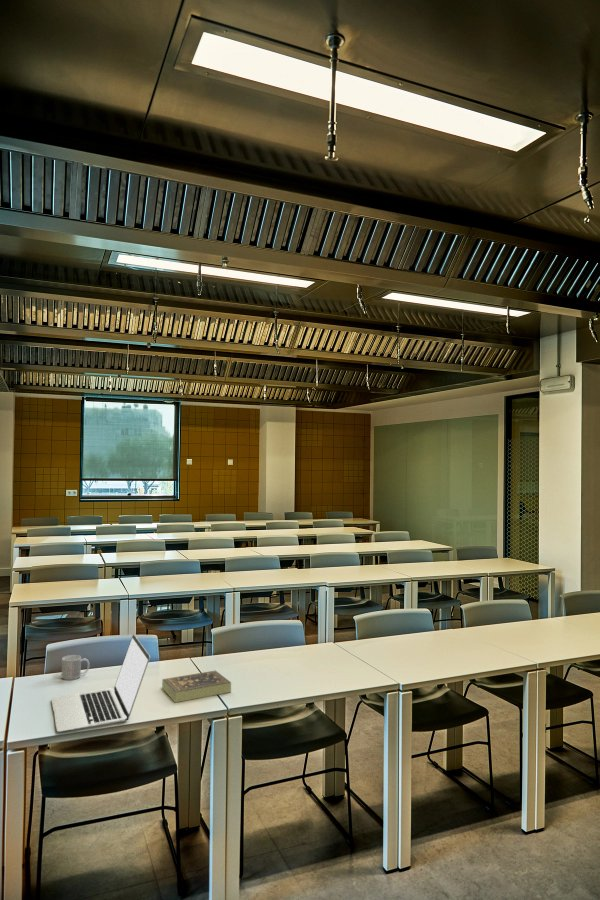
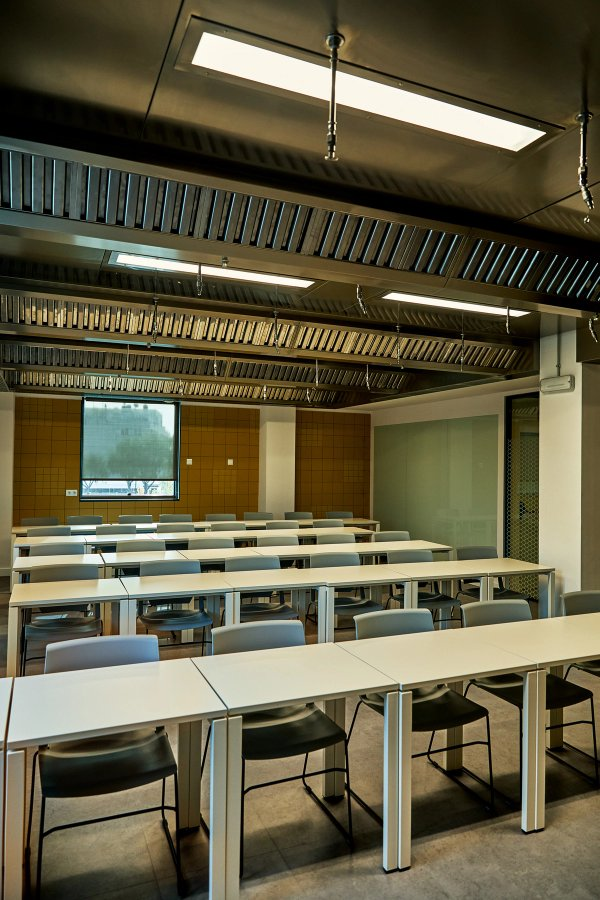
- mug (75, 666)
- book (196, 685)
- laptop (99, 690)
